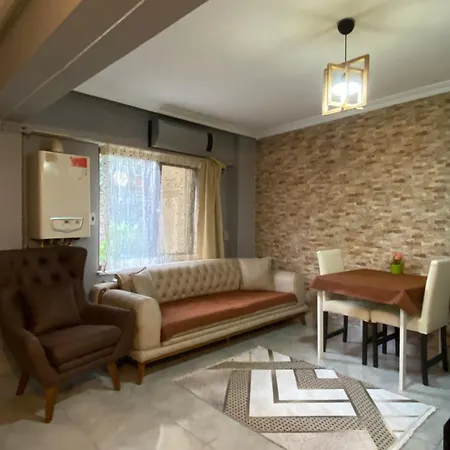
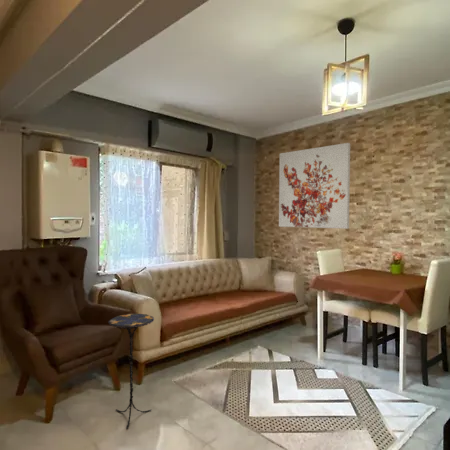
+ wall art (311, 188)
+ side table (131, 367)
